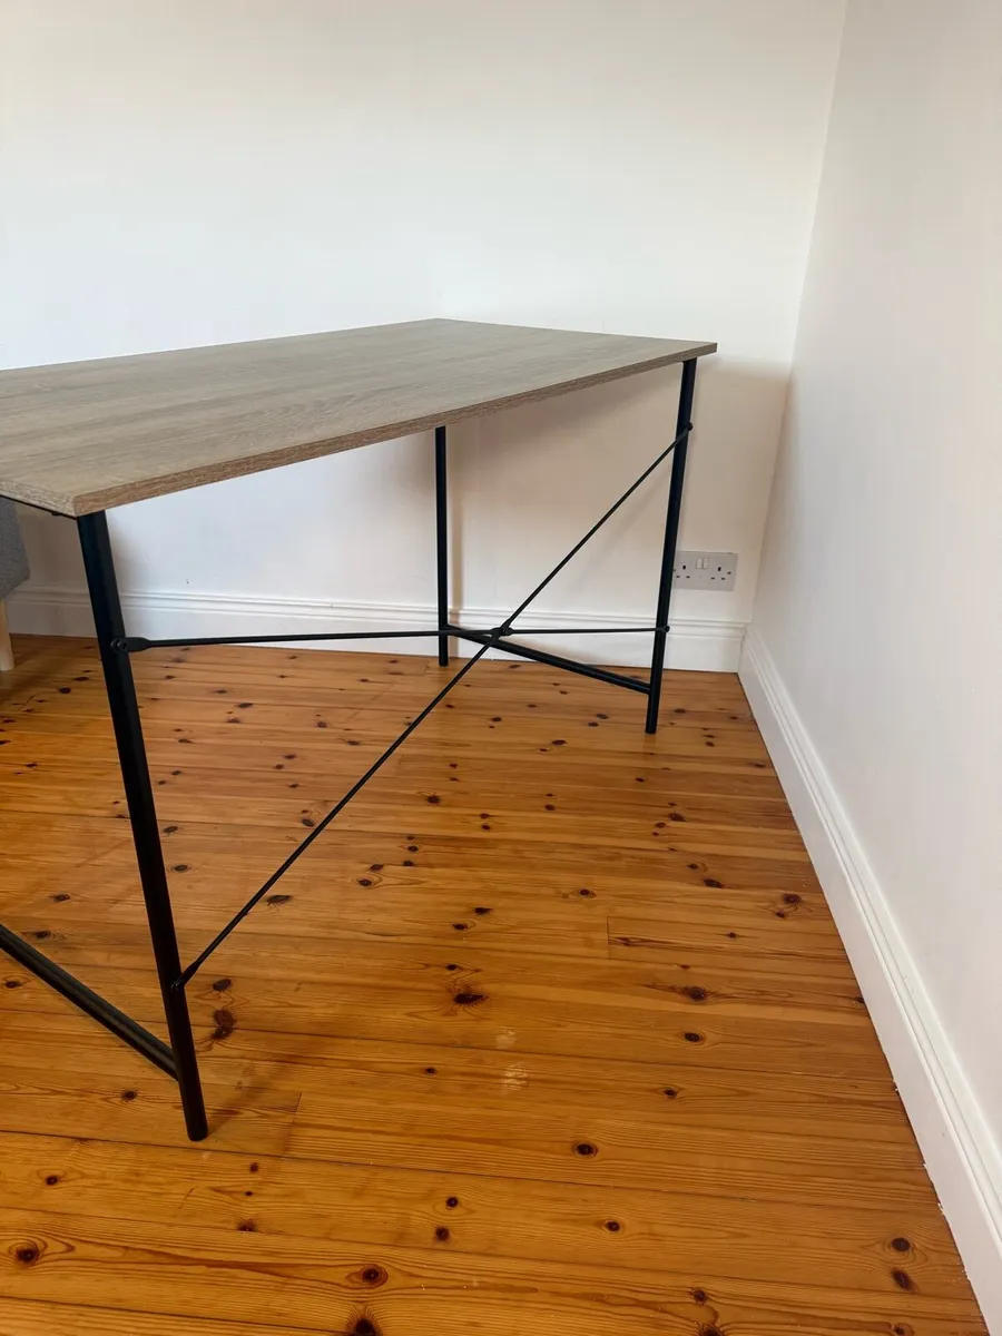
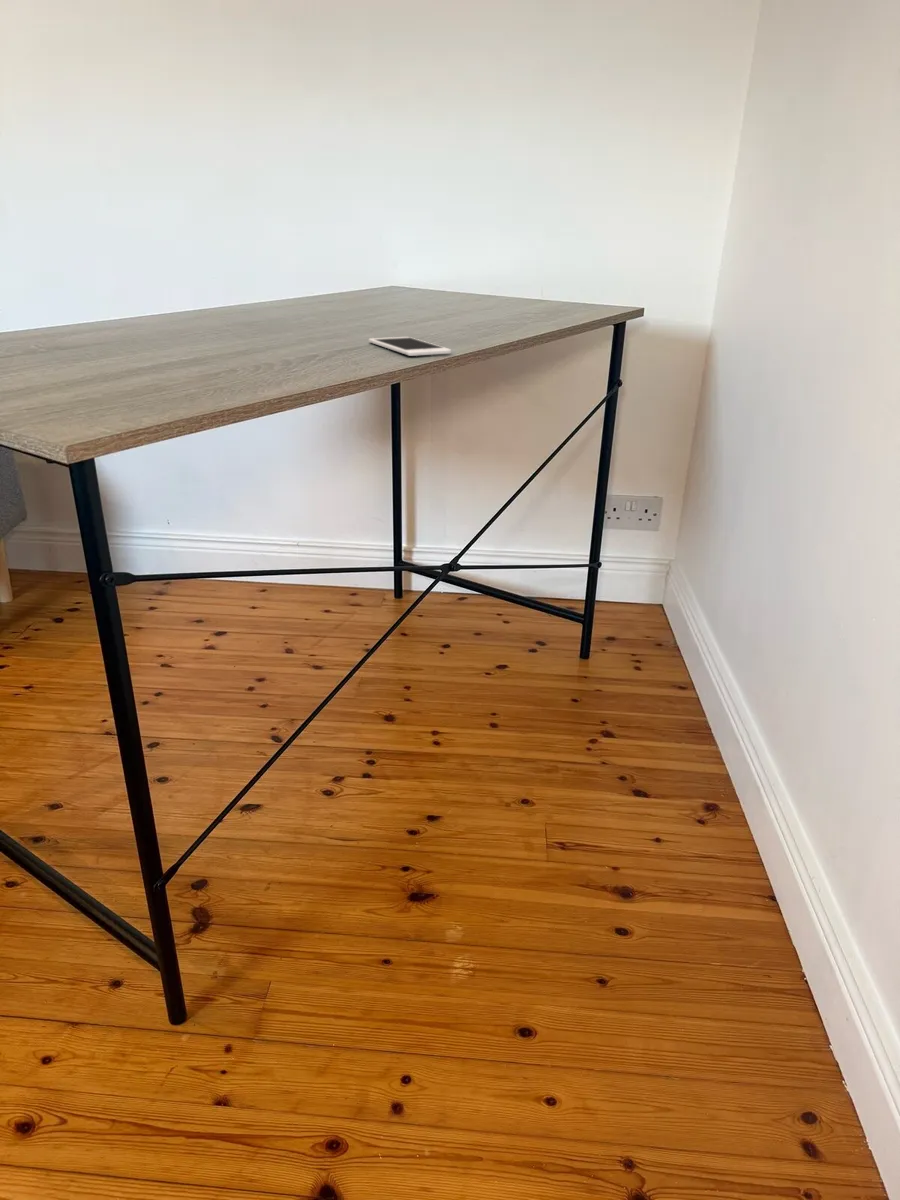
+ cell phone (408, 345)
